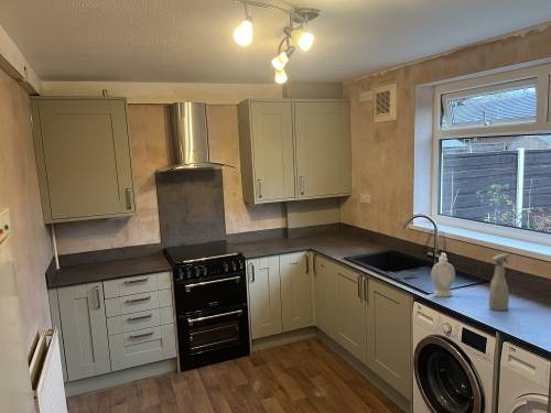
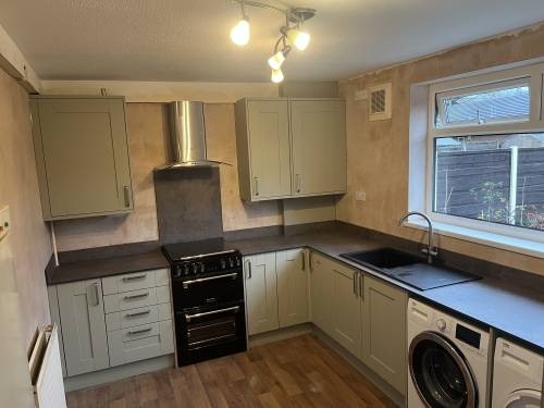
- soap bottle (443, 274)
- spray bottle (499, 281)
